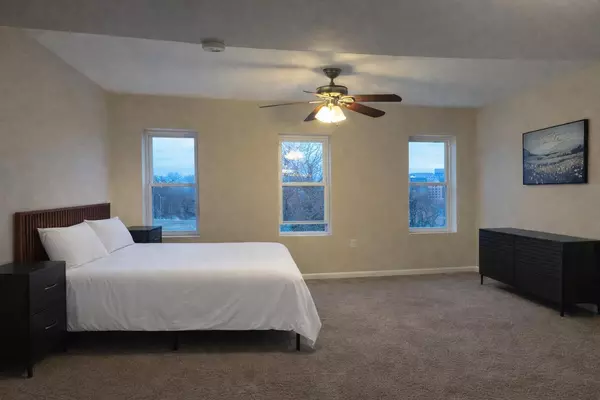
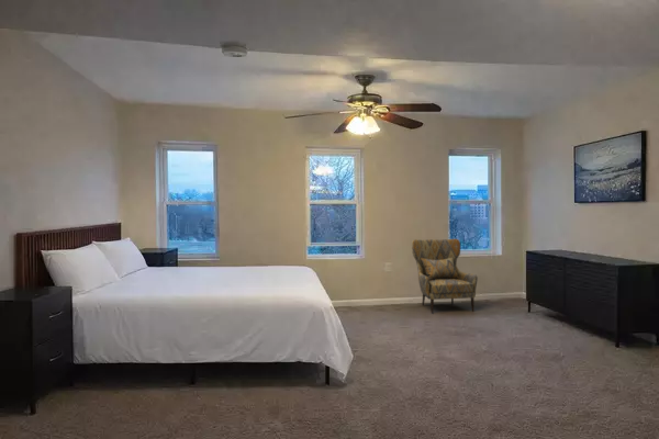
+ armchair (442, 273)
